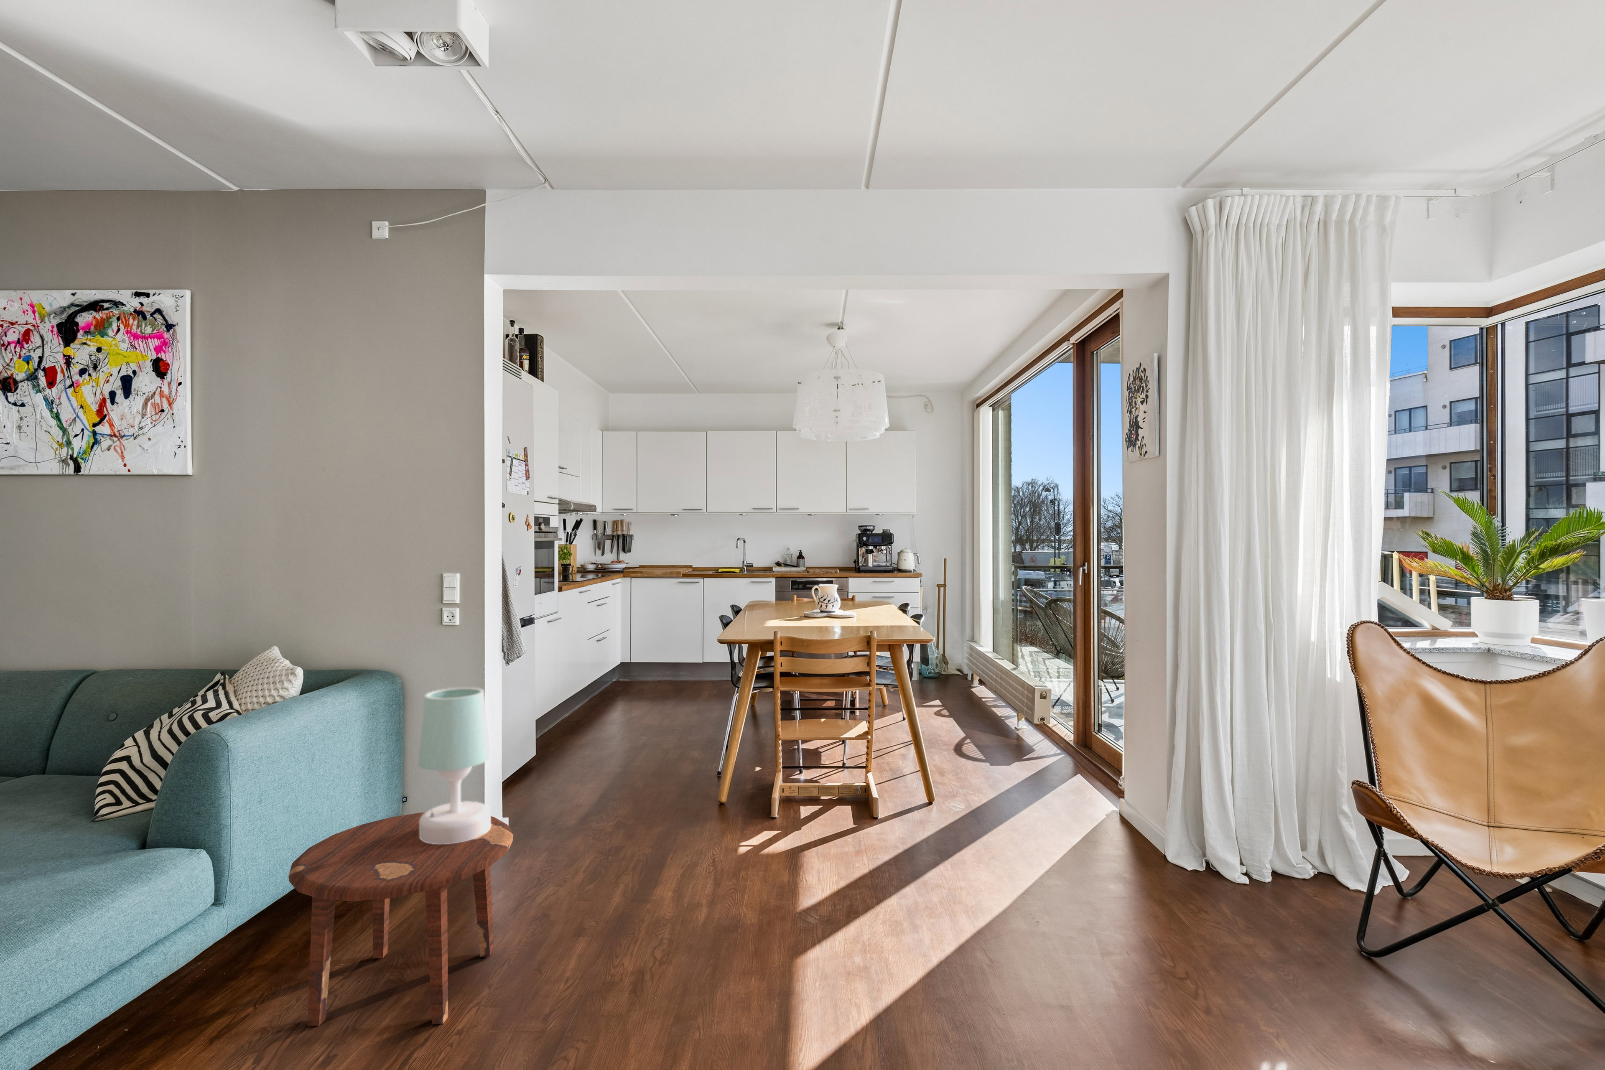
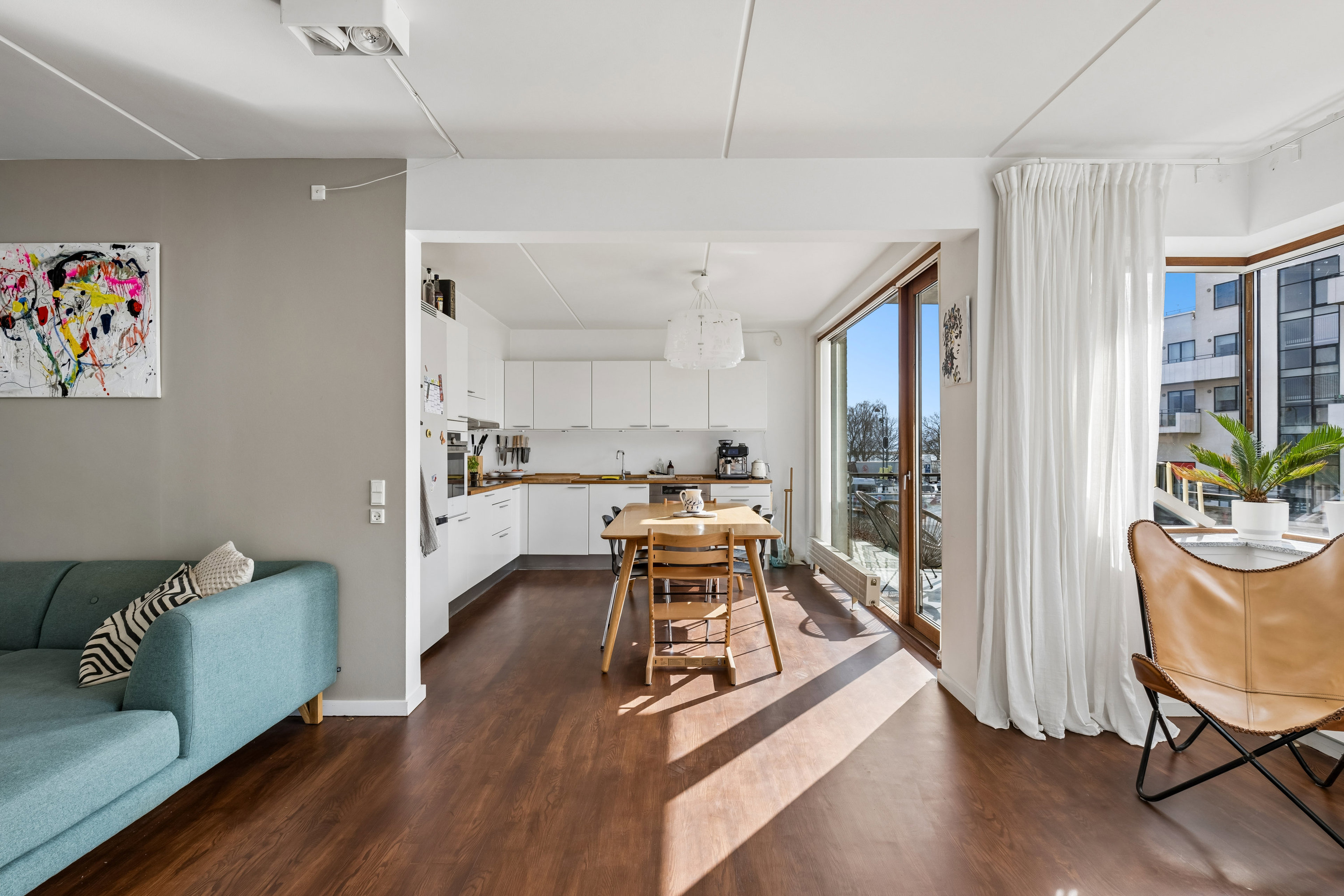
- table lamp (455, 761)
- side table (426, 912)
